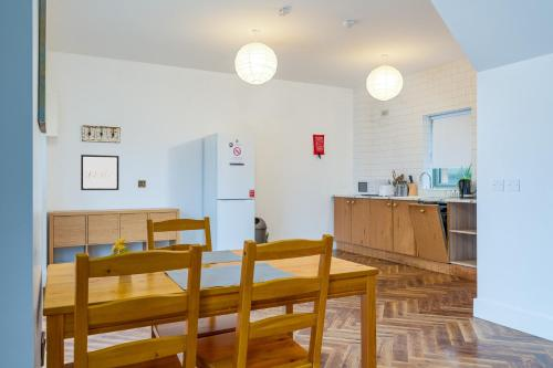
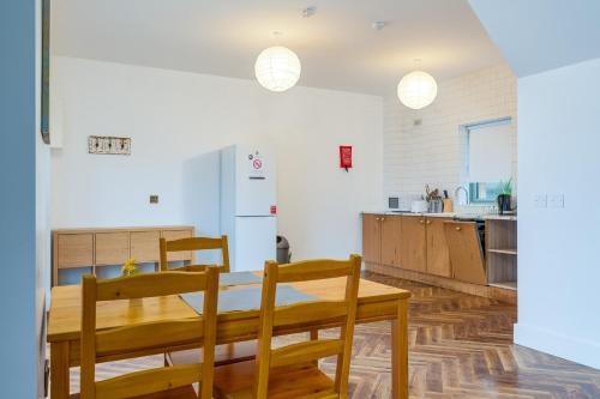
- wall art (100, 172)
